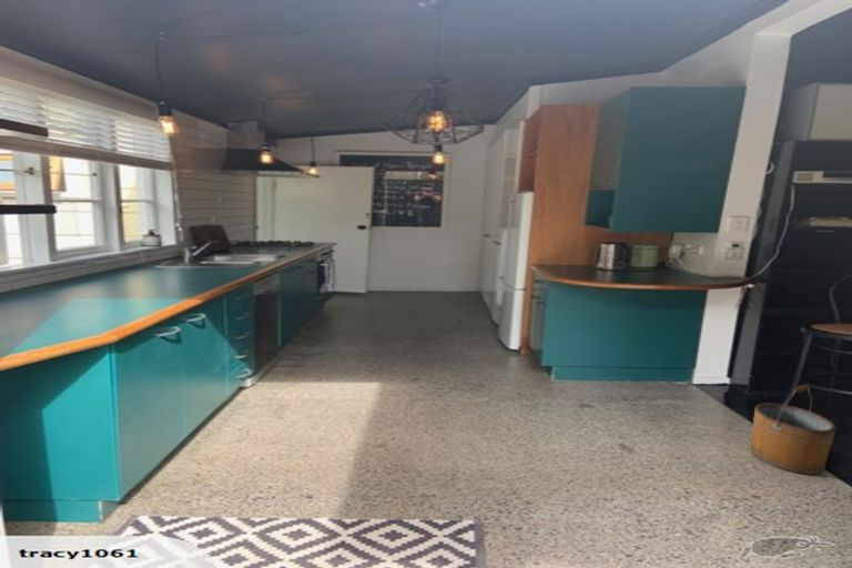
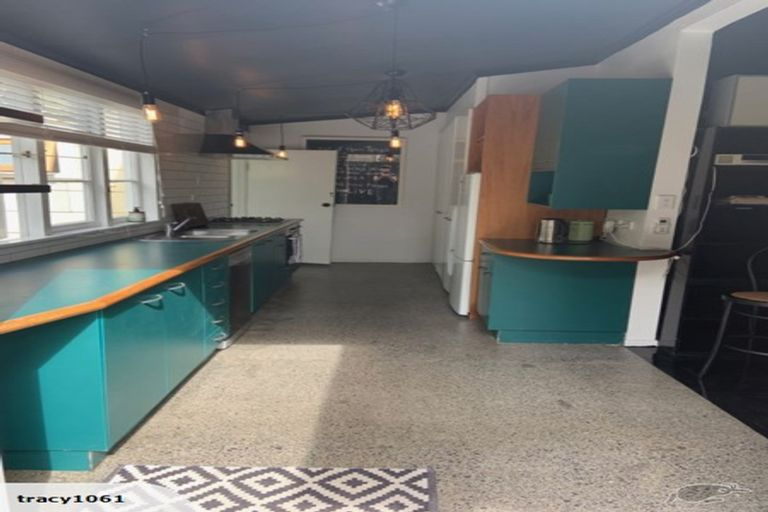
- bucket (792, 422)
